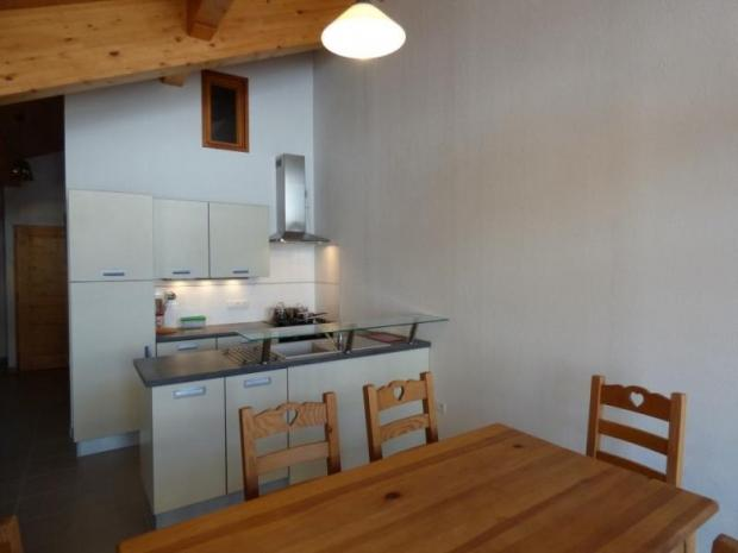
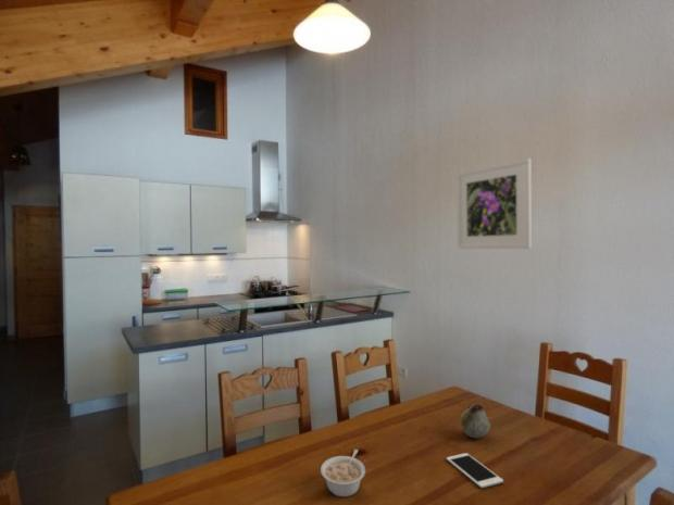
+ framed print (490, 207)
+ fruit (474, 418)
+ legume (342, 475)
+ cell phone (473, 469)
